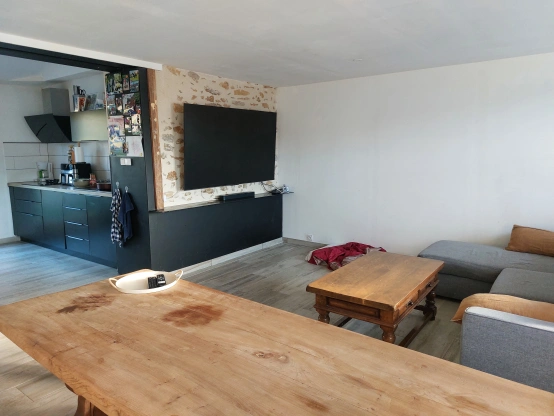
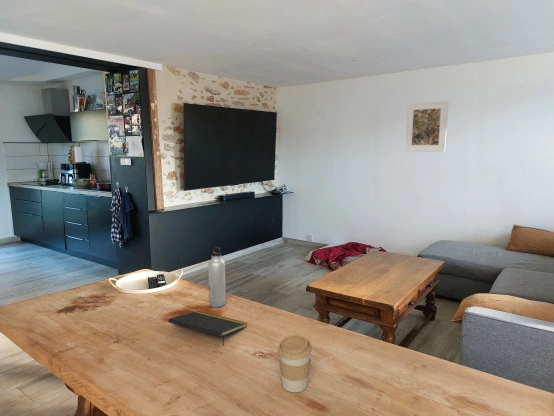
+ coffee cup (294, 362)
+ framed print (426, 127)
+ water bottle (216, 276)
+ notepad (208, 322)
